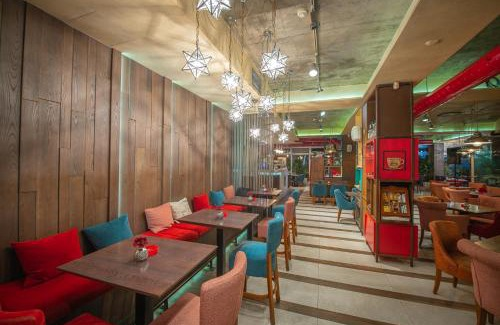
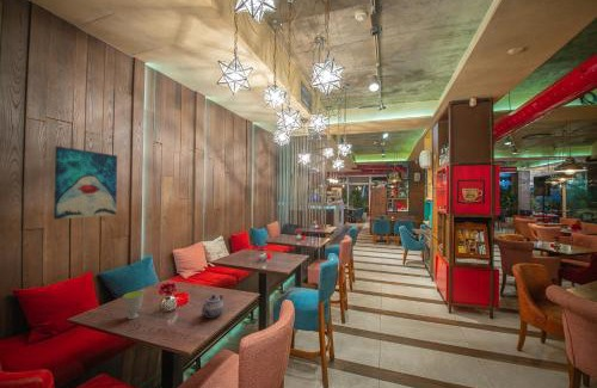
+ wall art (88, 184)
+ cup (133, 306)
+ teapot (213, 304)
